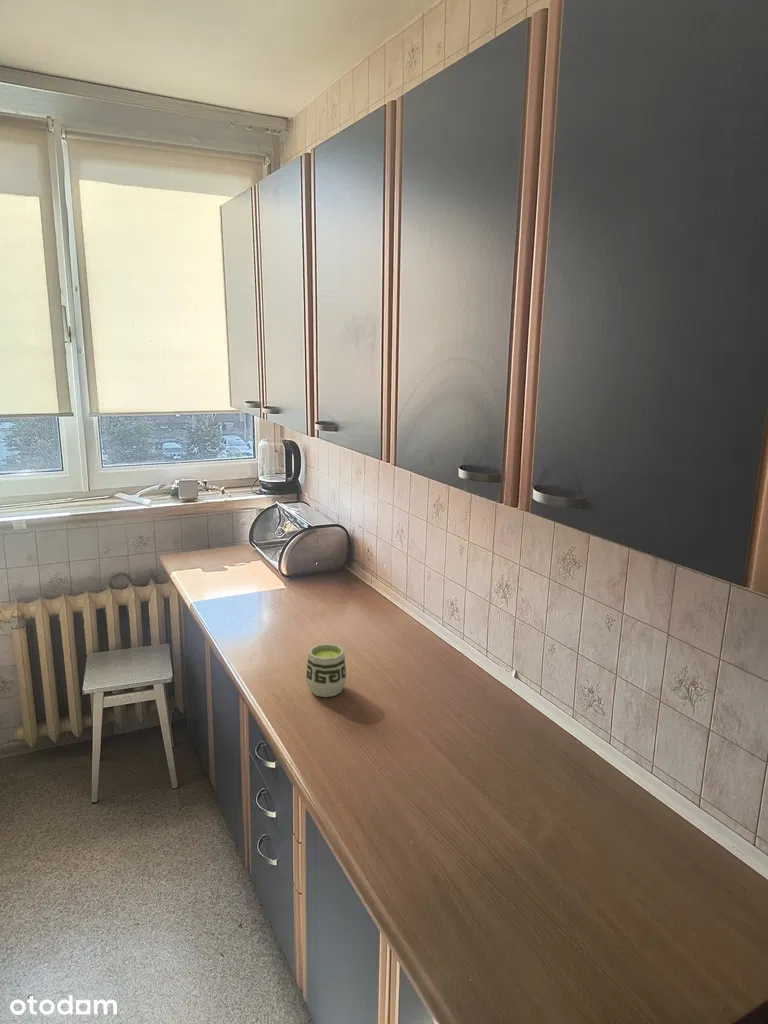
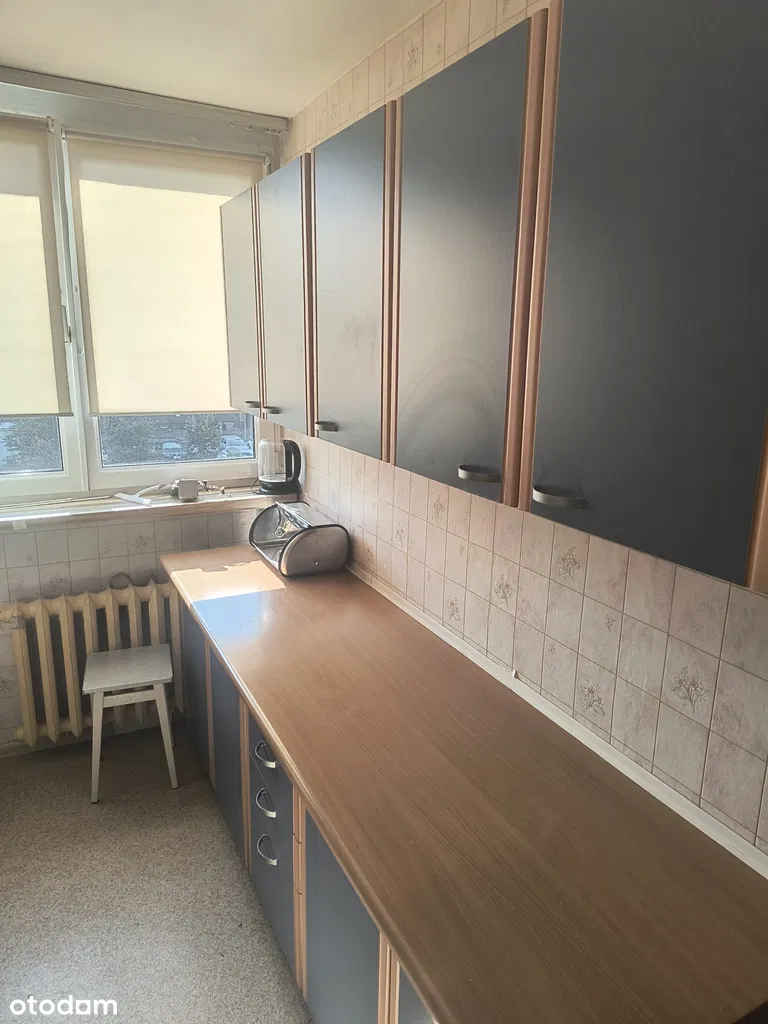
- cup (326, 670)
